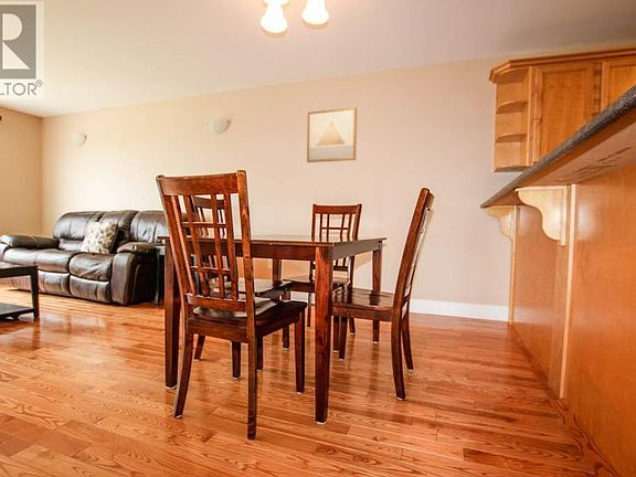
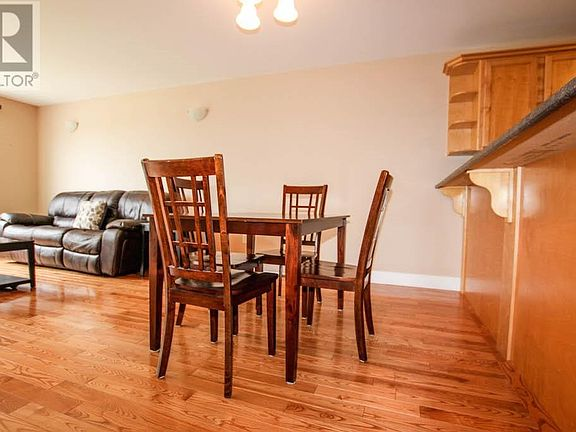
- wall art (331, 135)
